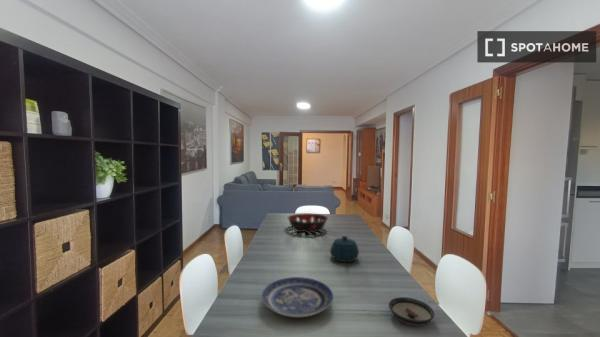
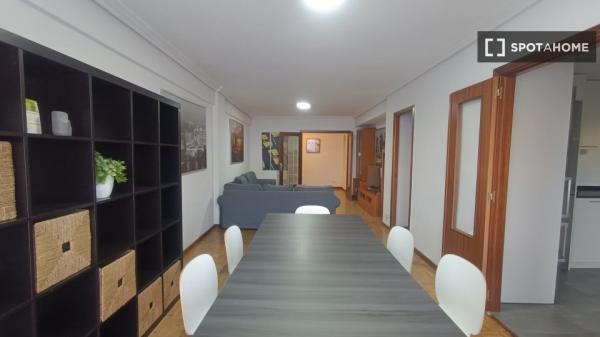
- teapot (344, 248)
- plate (297, 298)
- saucer (410, 313)
- decorative bowl (307, 223)
